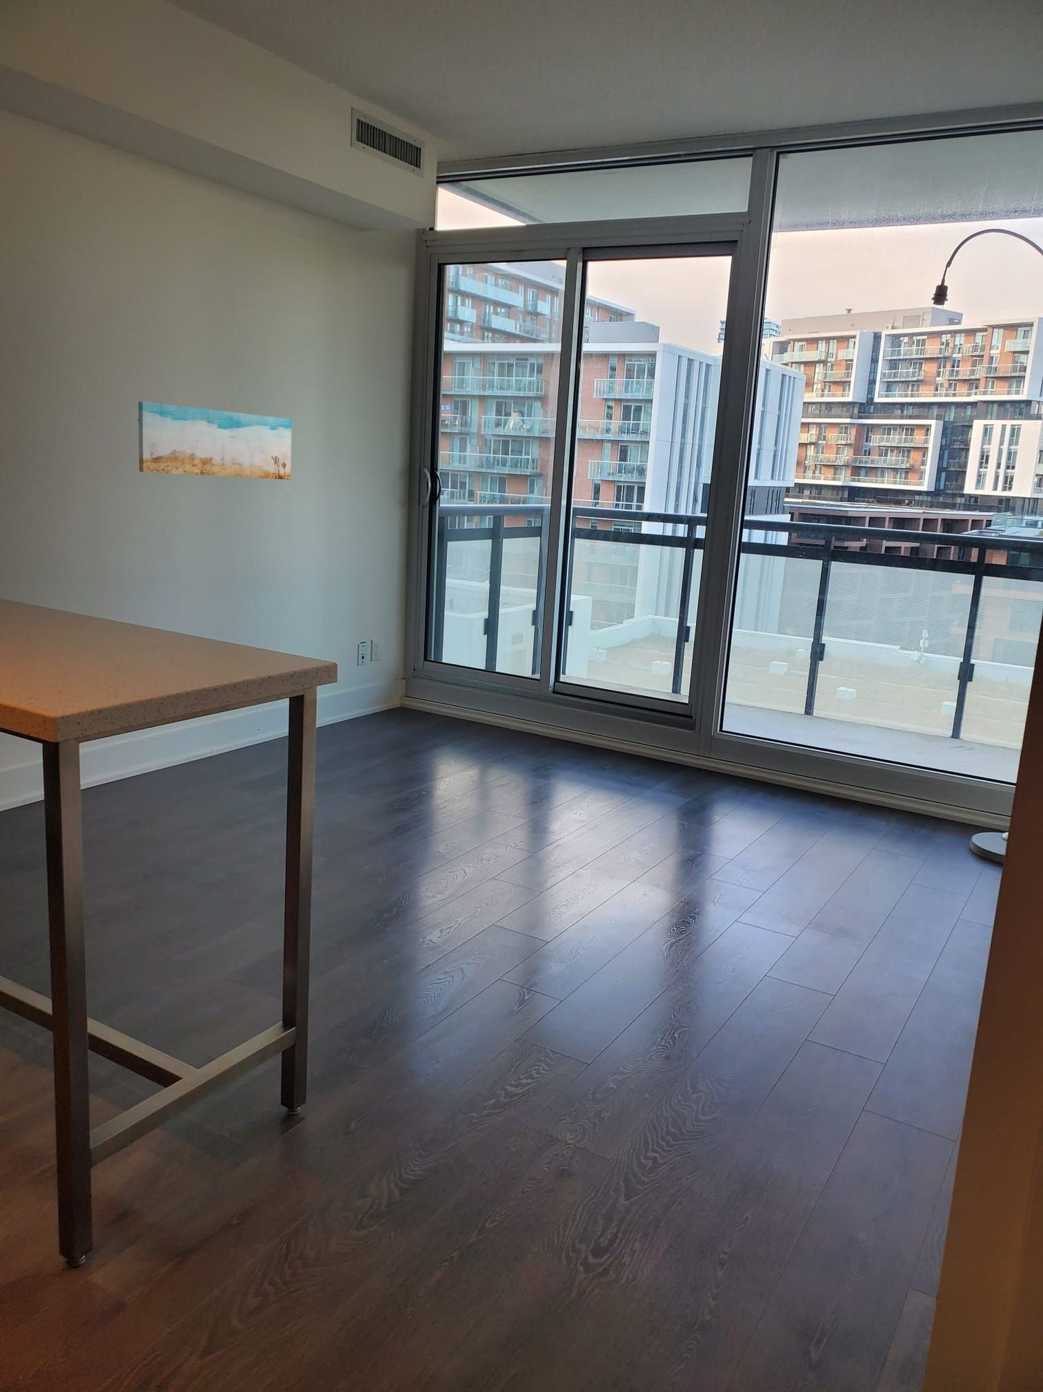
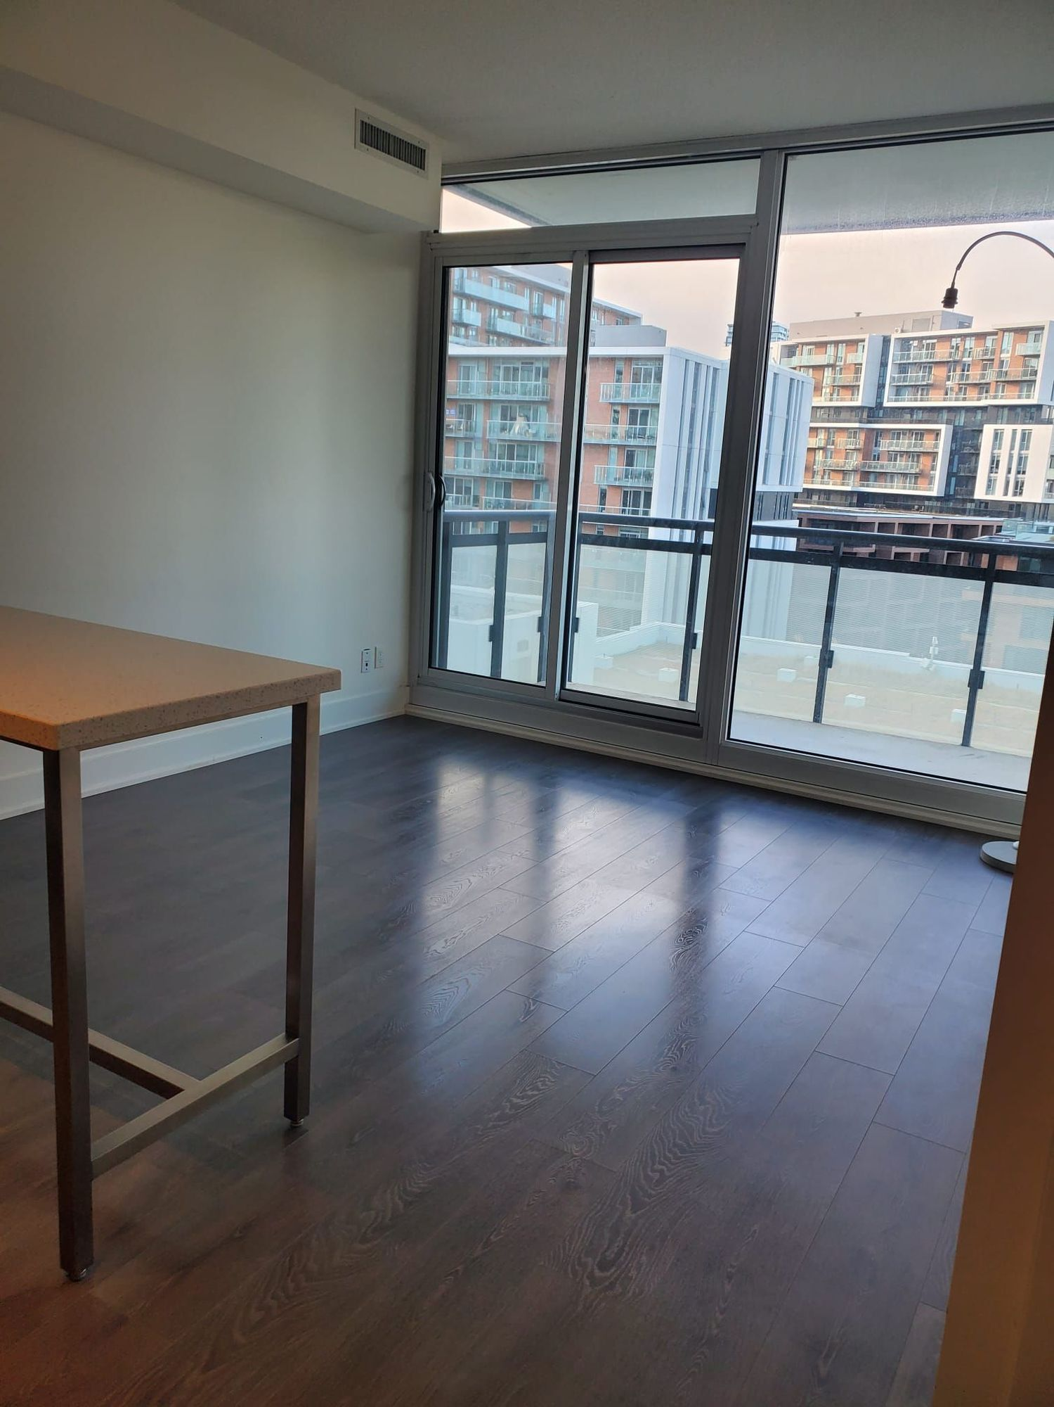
- wall art (218, 443)
